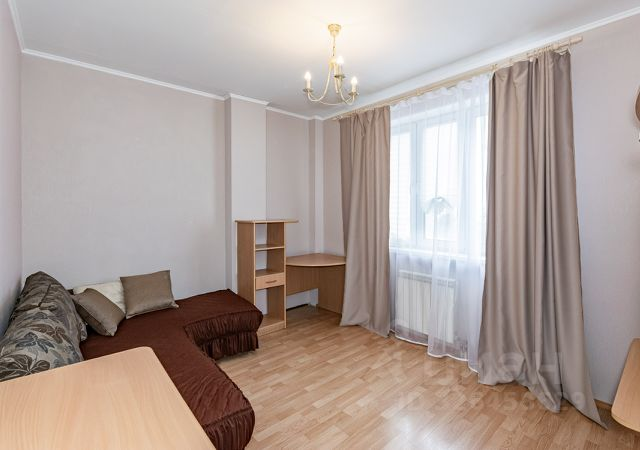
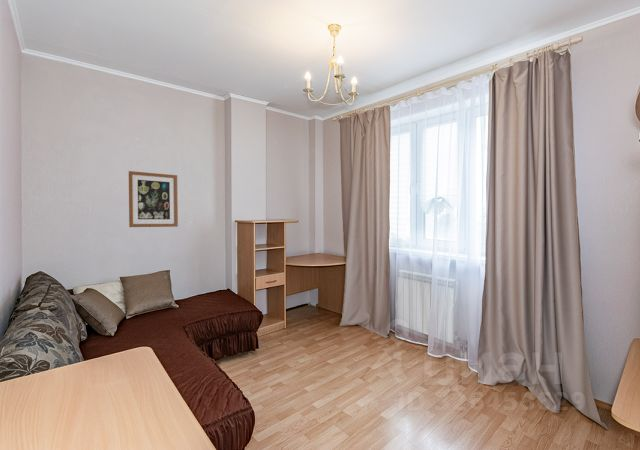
+ wall art (154, 200)
